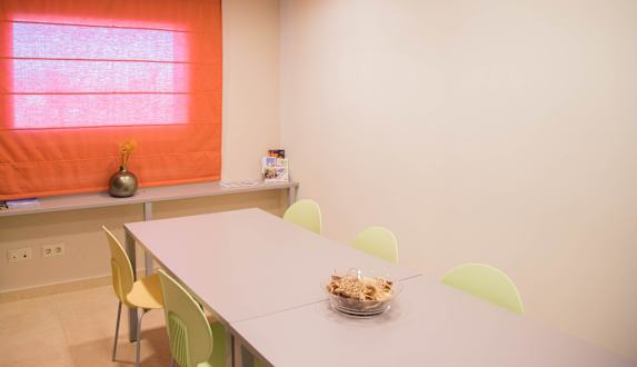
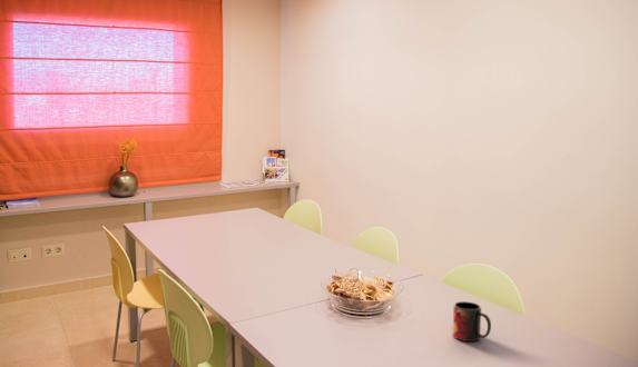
+ mug (472, 323)
